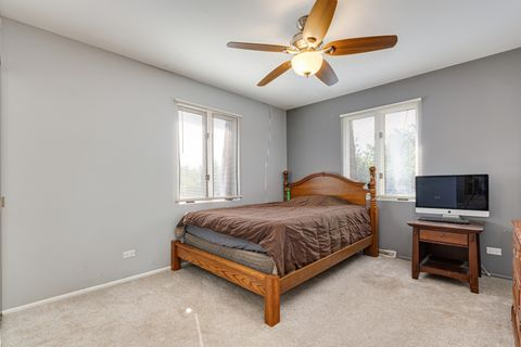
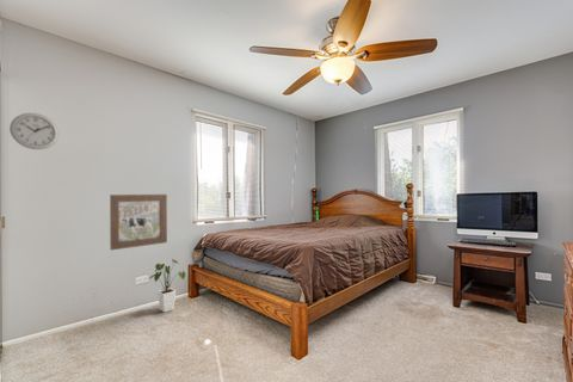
+ house plant (170, 284)
+ wall clock (35, 130)
+ wall art (140, 220)
